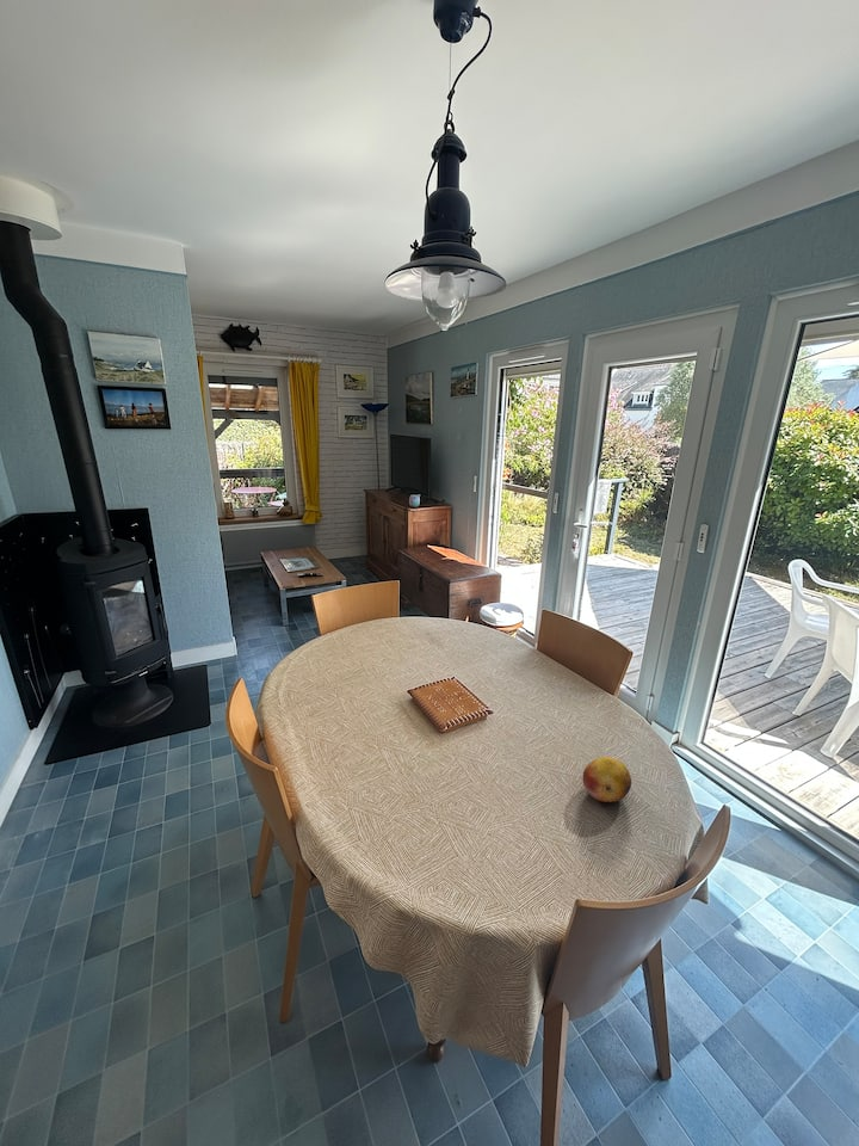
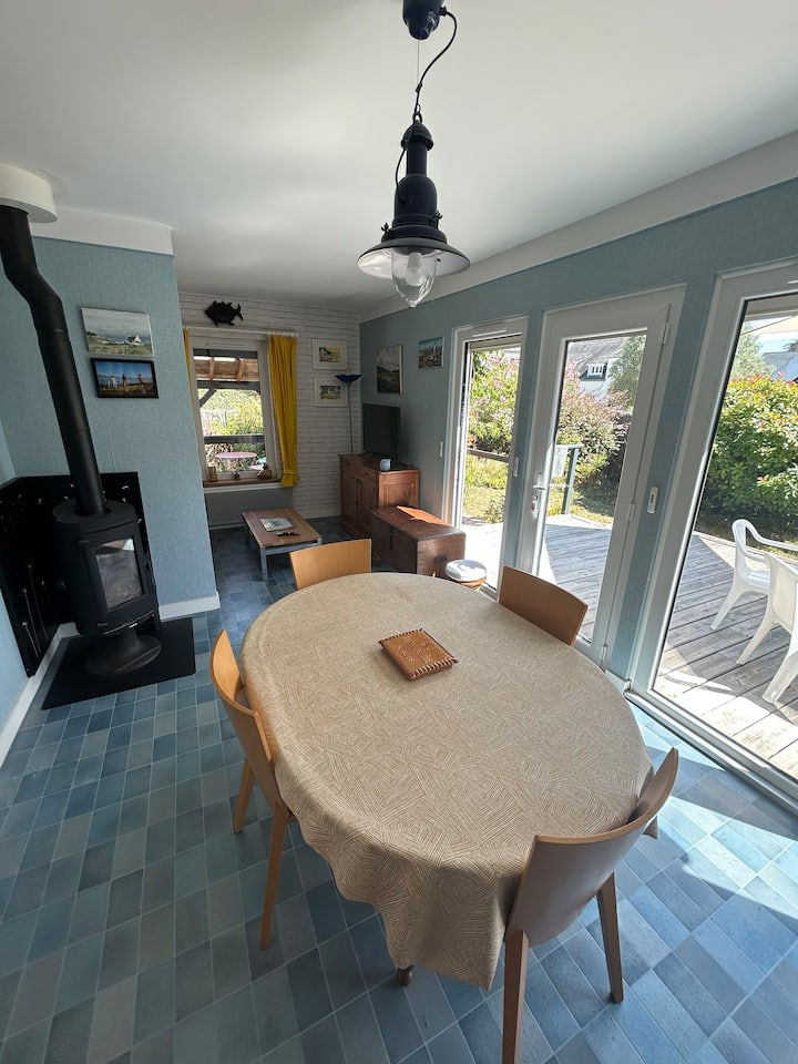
- fruit (607, 777)
